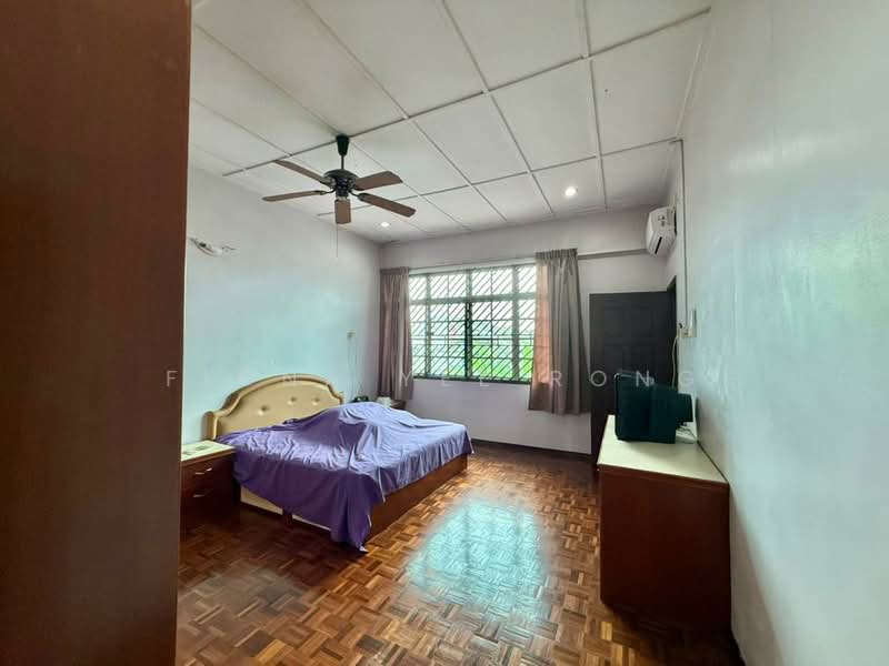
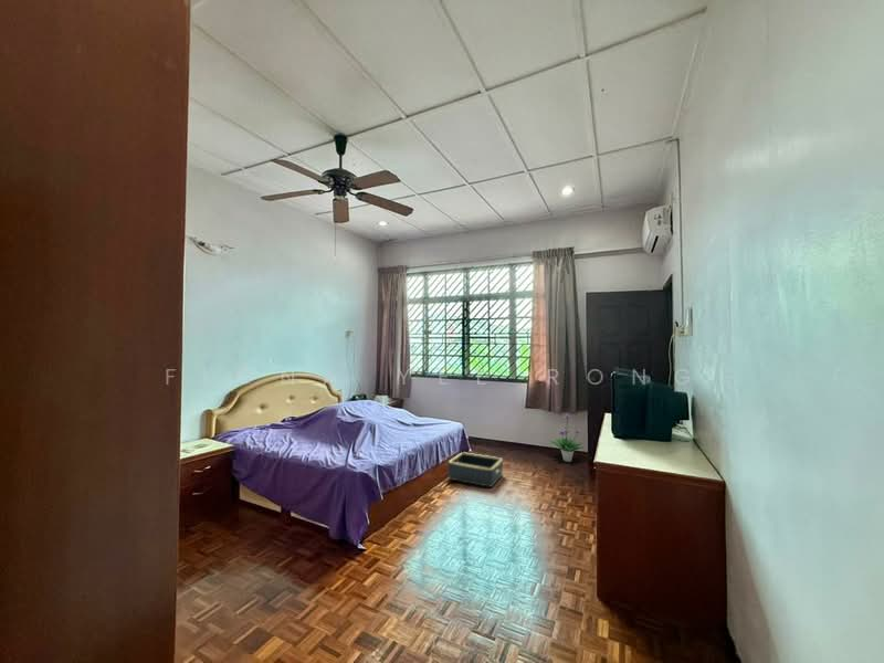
+ basket (475, 469)
+ potted plant (566, 438)
